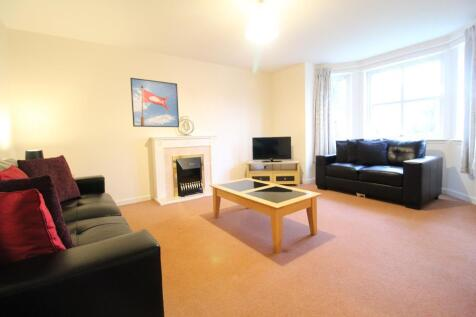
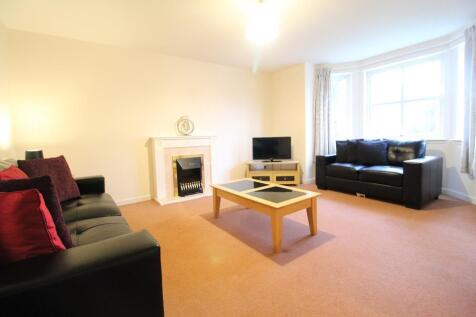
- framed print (156, 104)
